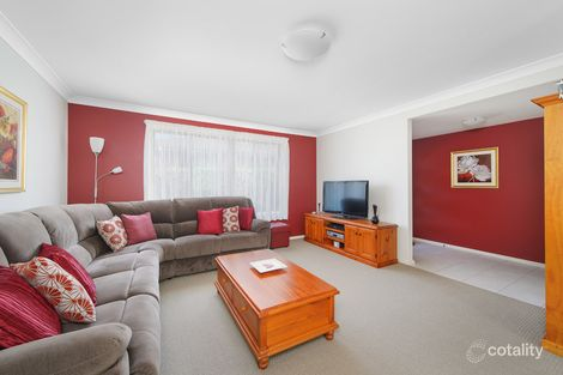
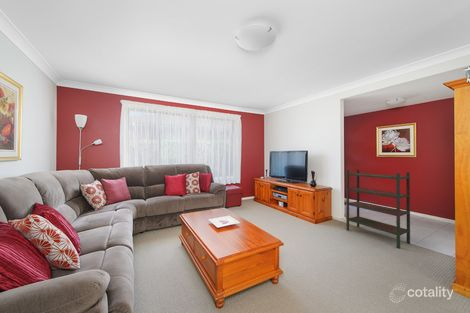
+ bookshelf (375, 205)
